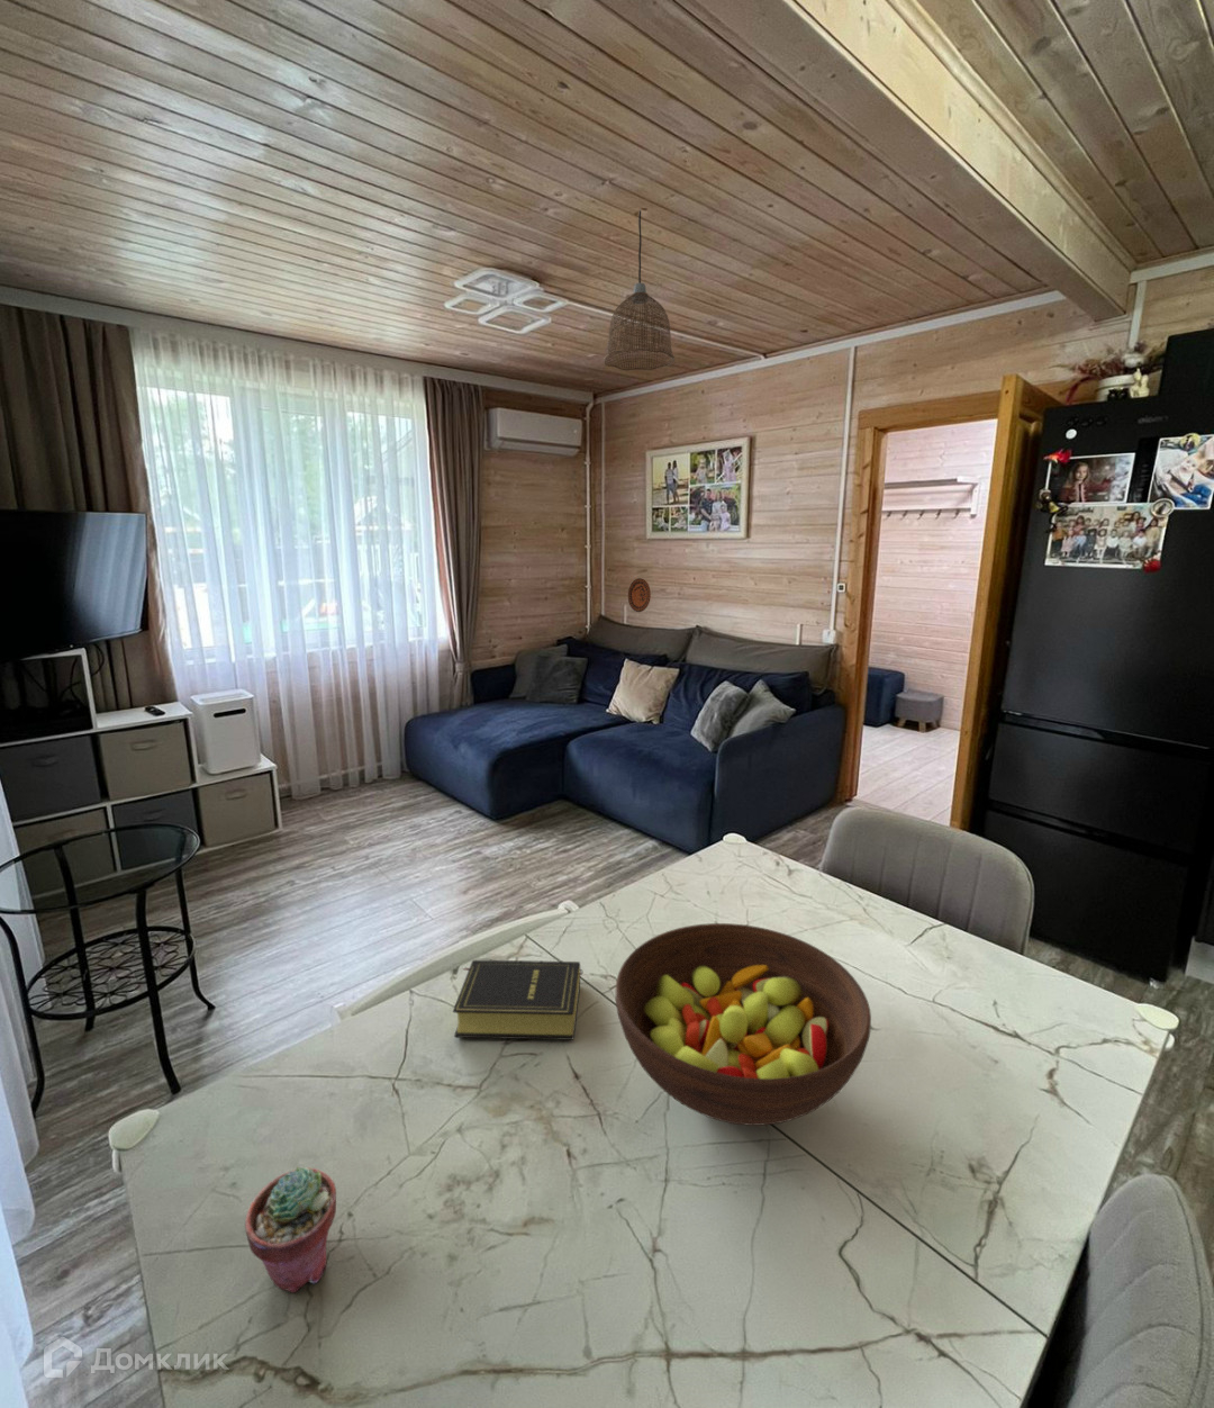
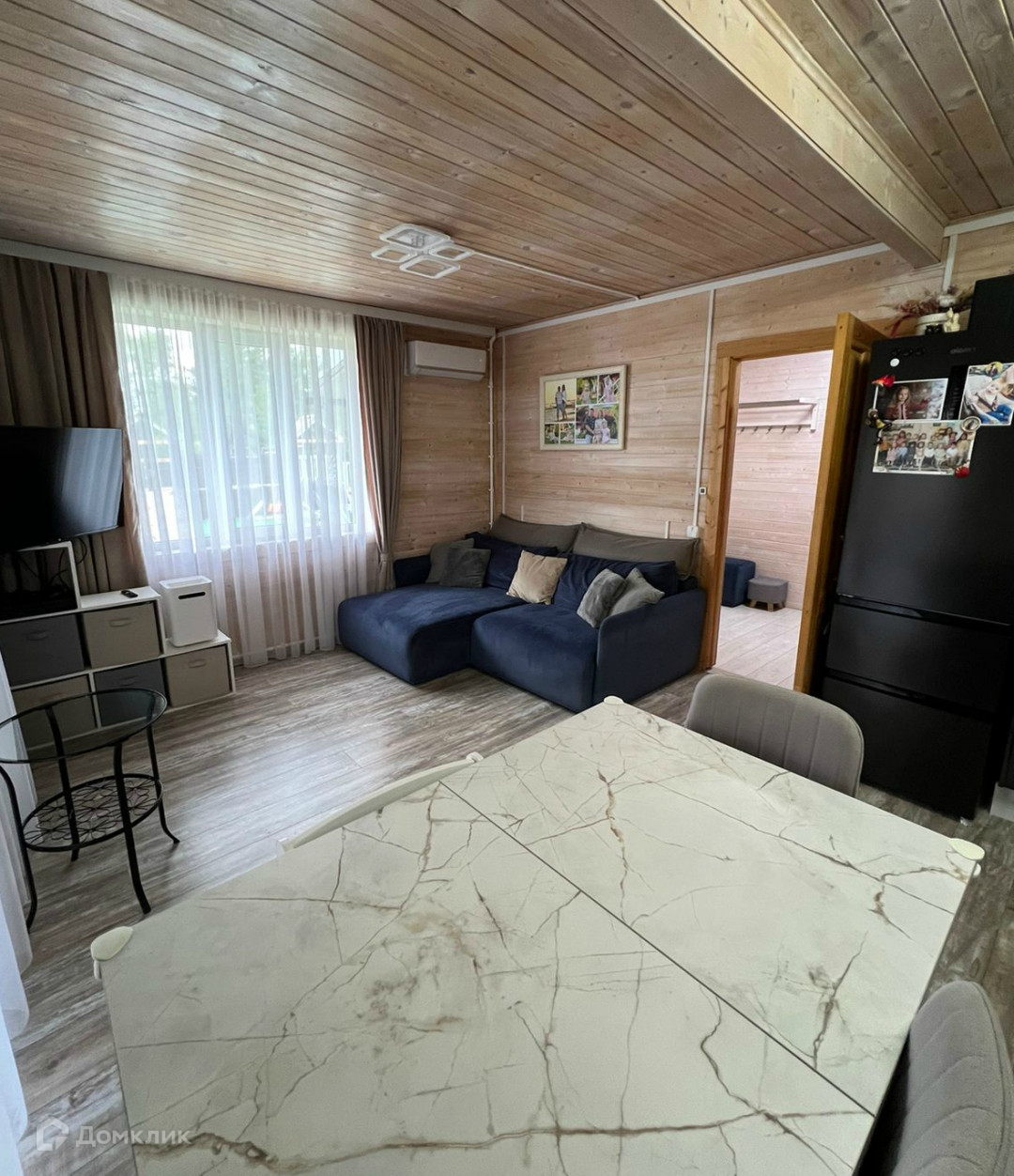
- decorative plate (638, 595)
- potted succulent (293, 1222)
- fruit bowl (736, 1037)
- book (516, 994)
- pendant lamp (638, 287)
